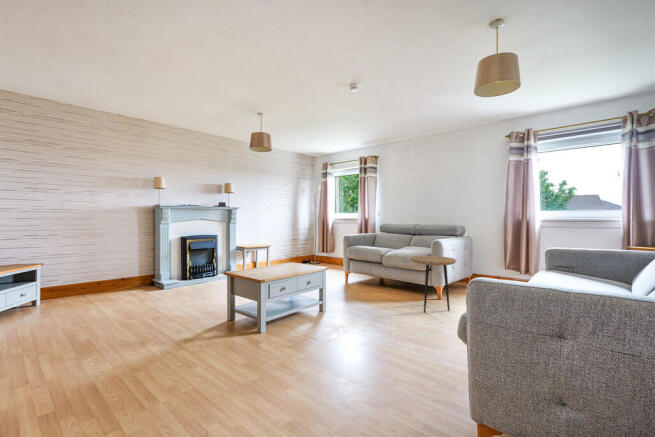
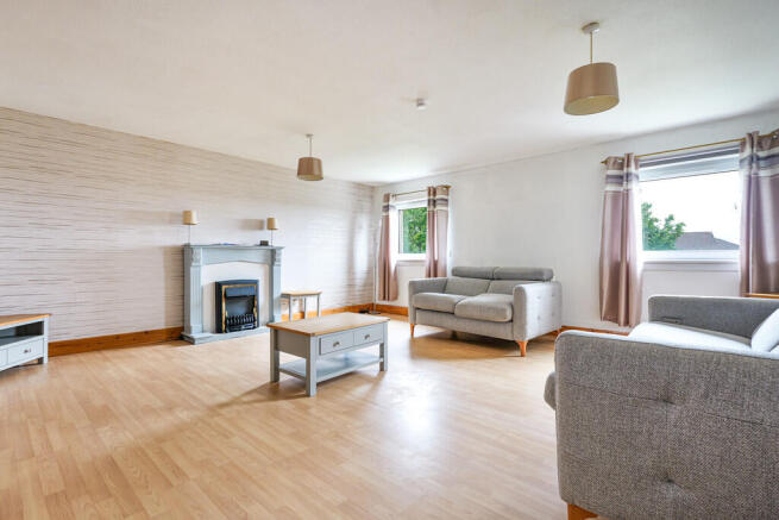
- side table (427, 283)
